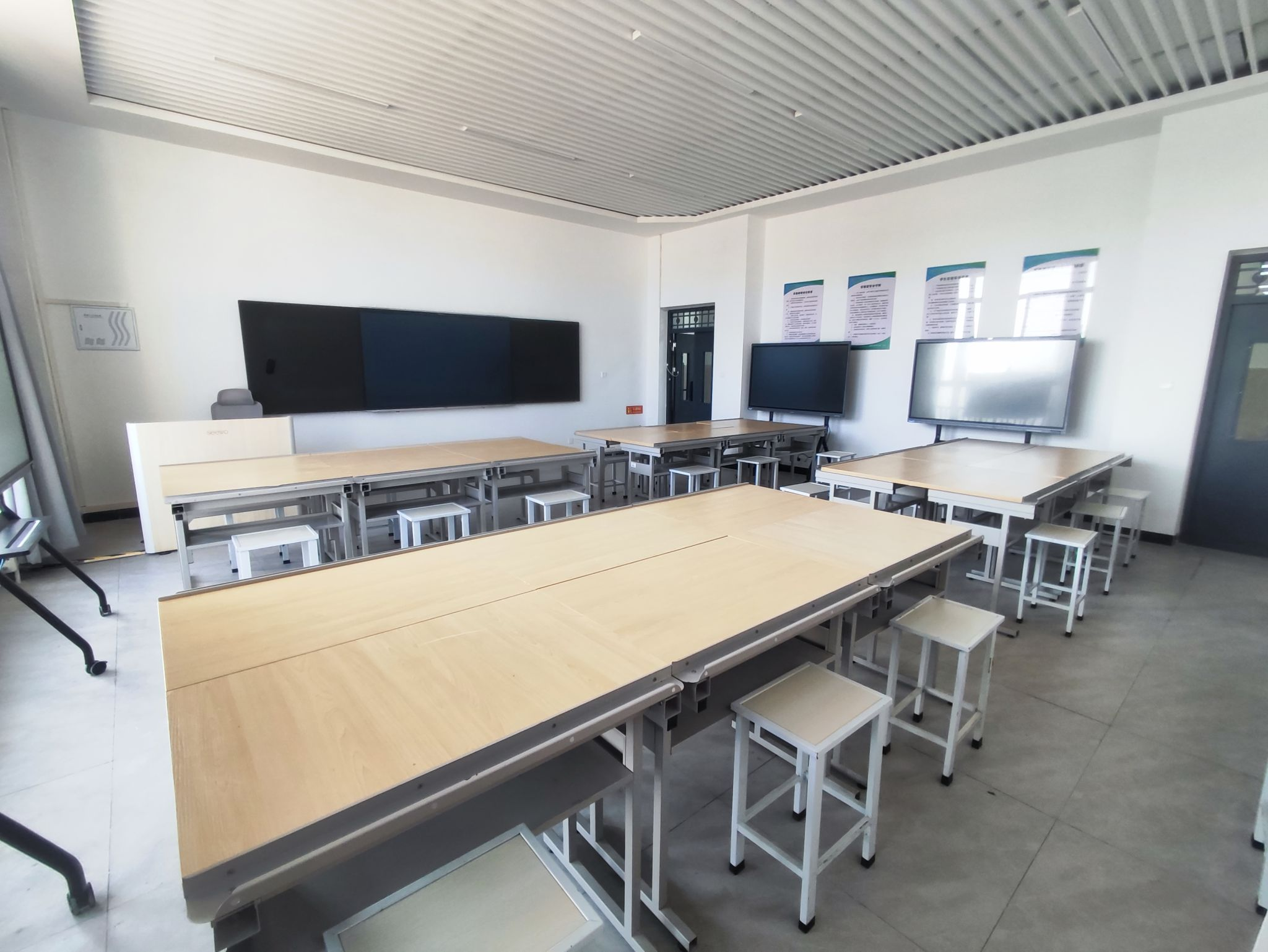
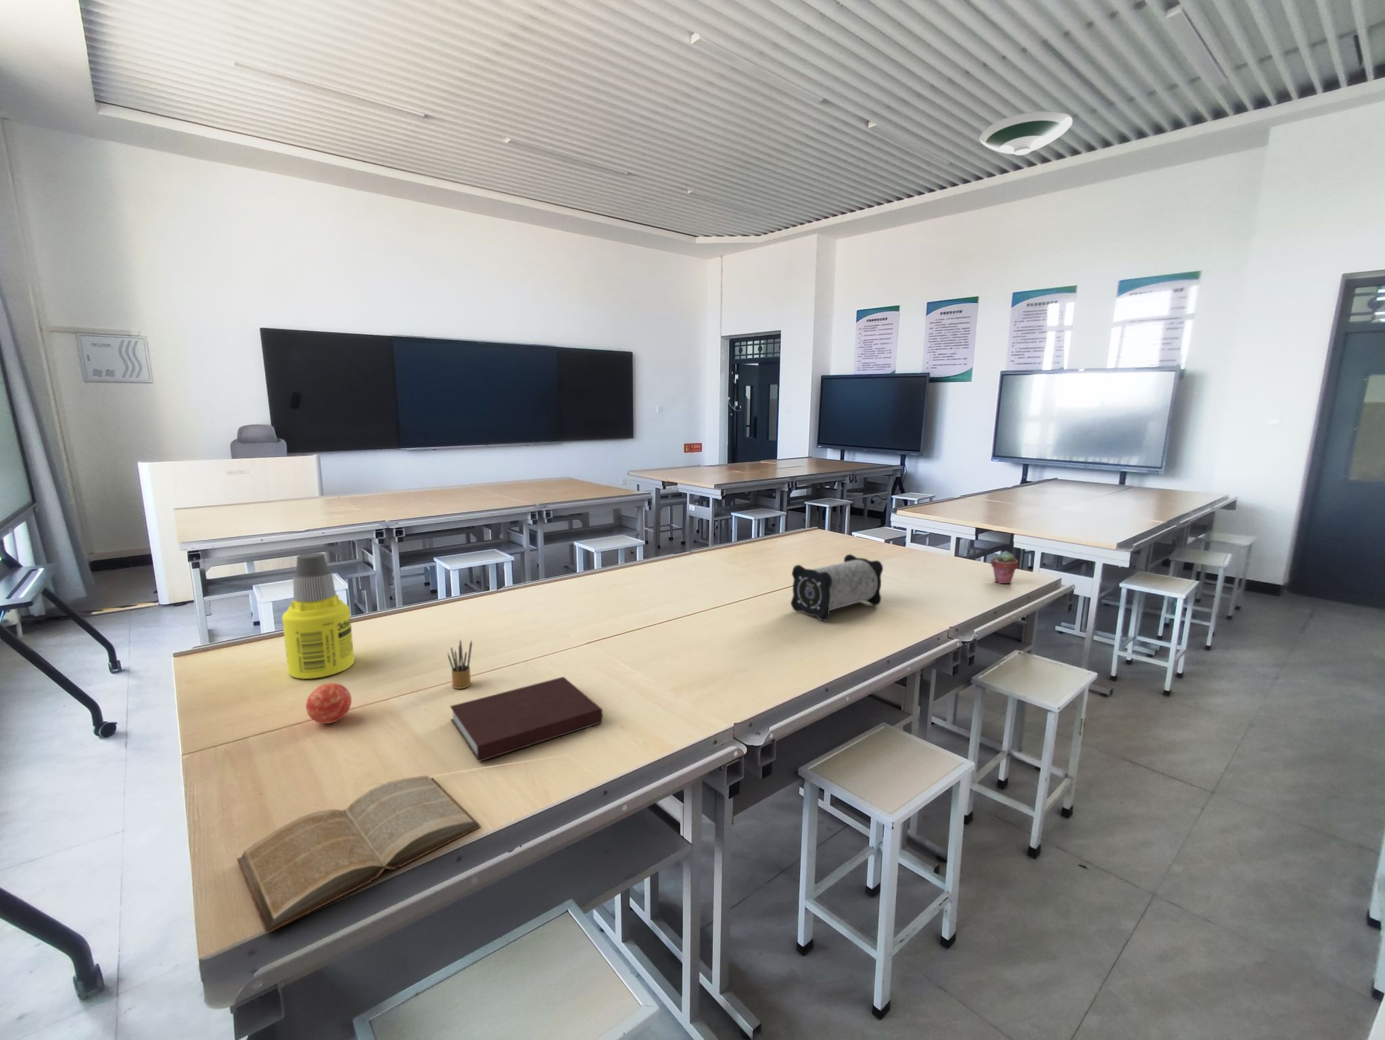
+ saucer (1023, 141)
+ book (363, 834)
+ speaker (837, 586)
+ pencil box (461, 664)
+ notebook (526, 714)
+ bottle (317, 612)
+ potted succulent (1004, 566)
+ apple (329, 702)
